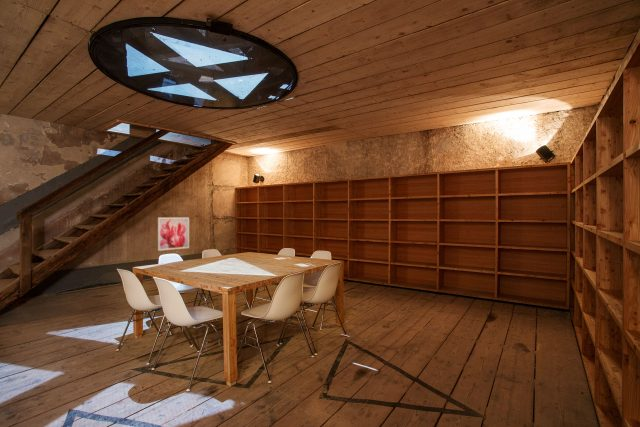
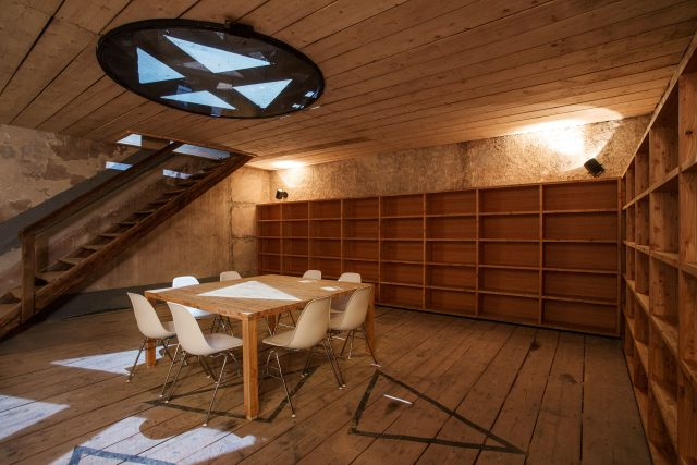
- wall art (174, 233)
